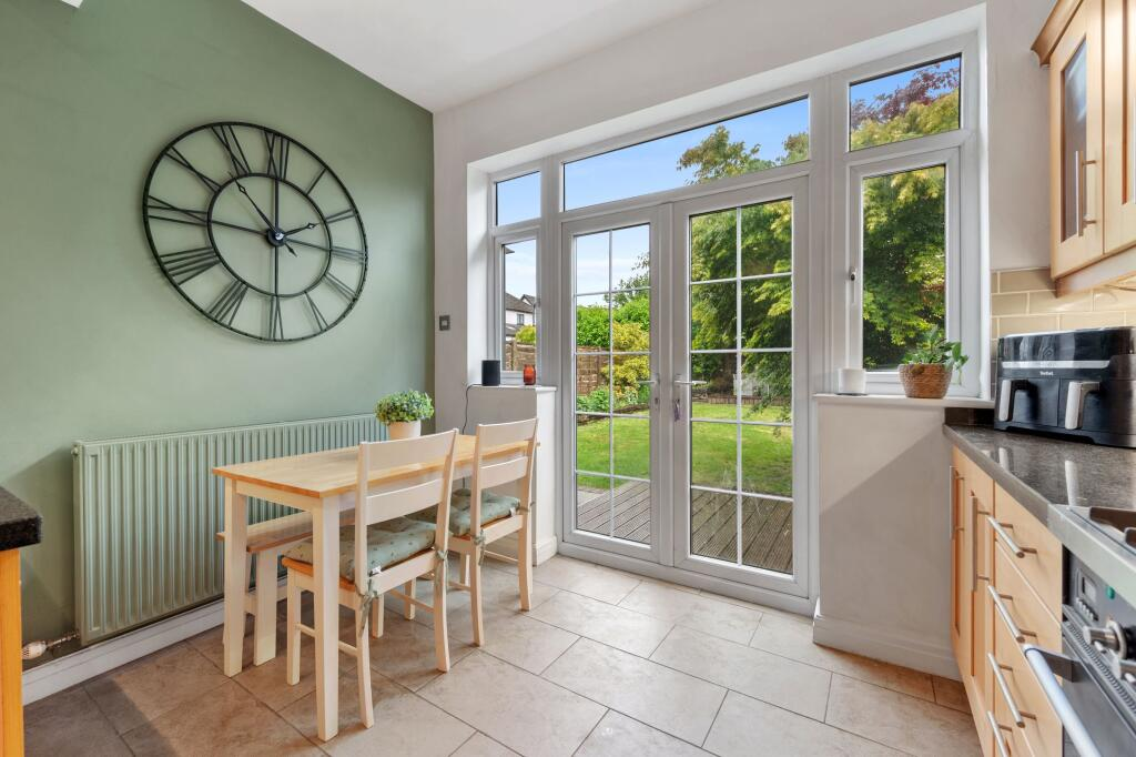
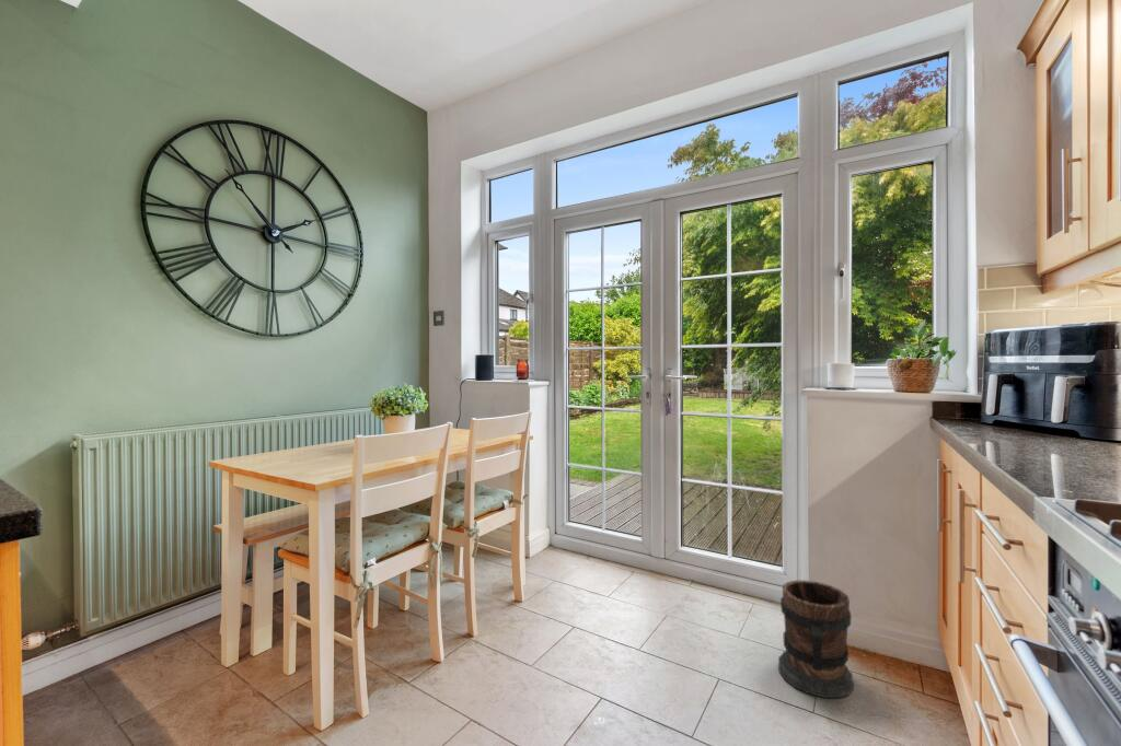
+ wooden barrel (814, 638)
